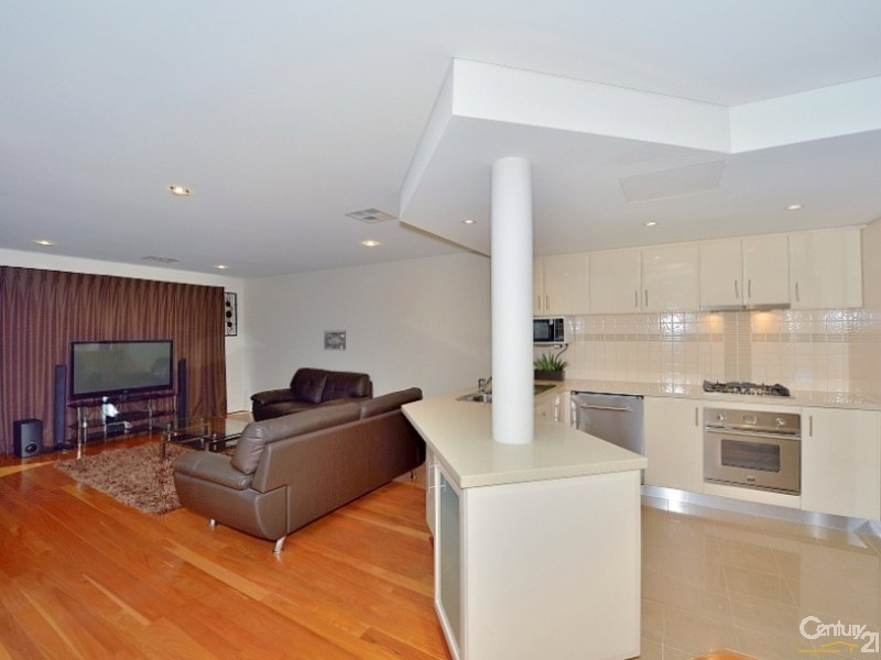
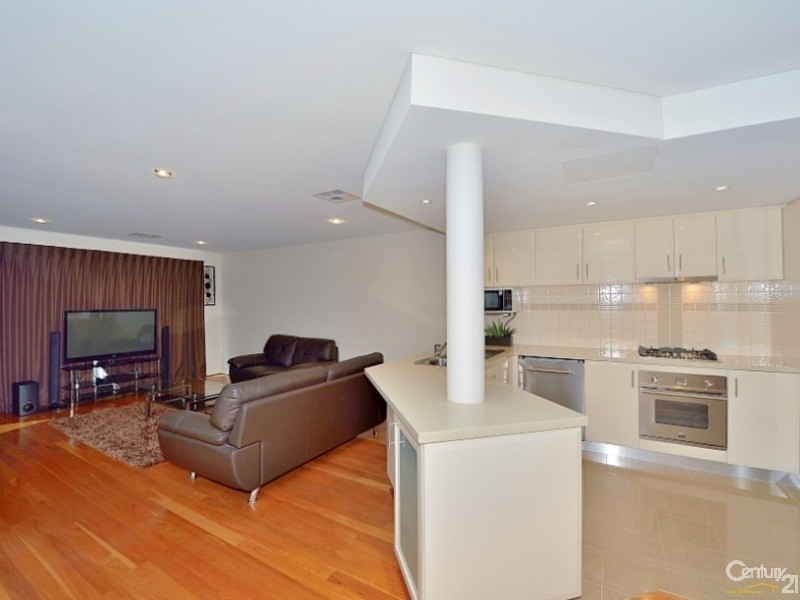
- wall art (334, 340)
